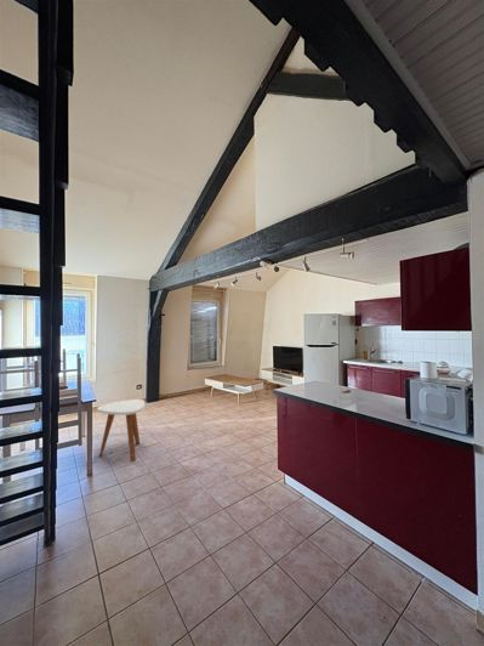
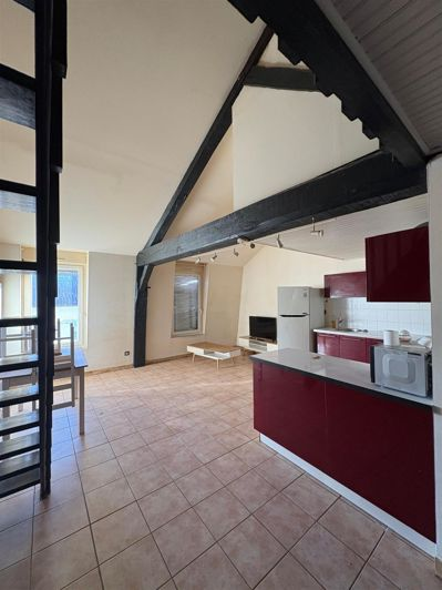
- side table (127, 429)
